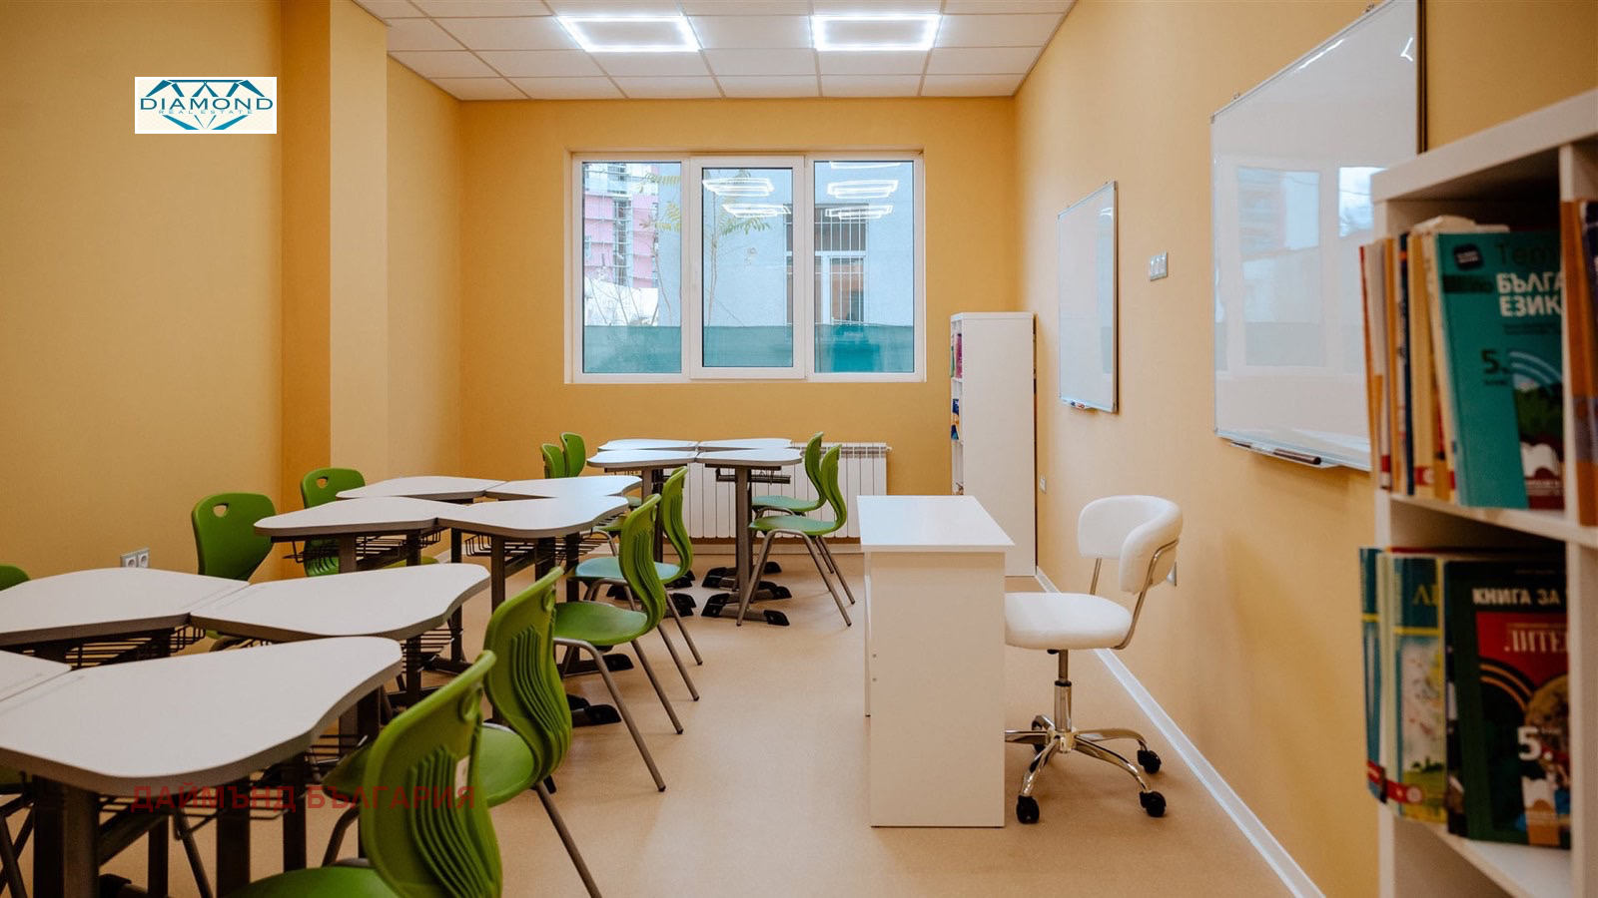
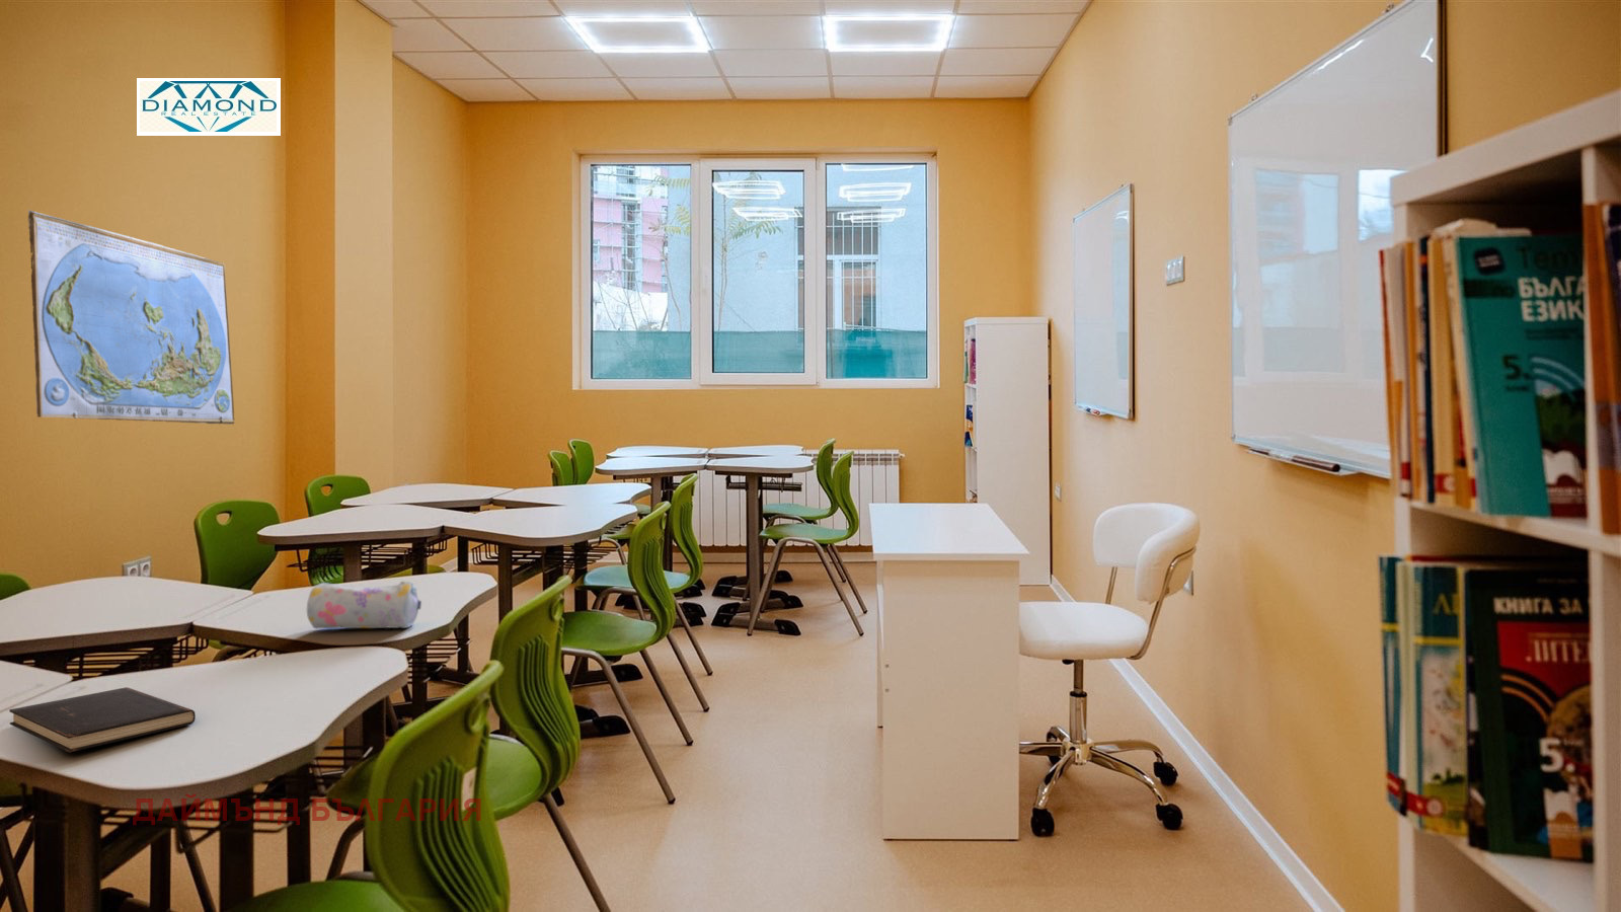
+ world map (144, 331)
+ pencil case (364, 605)
+ hardcover book (102, 716)
